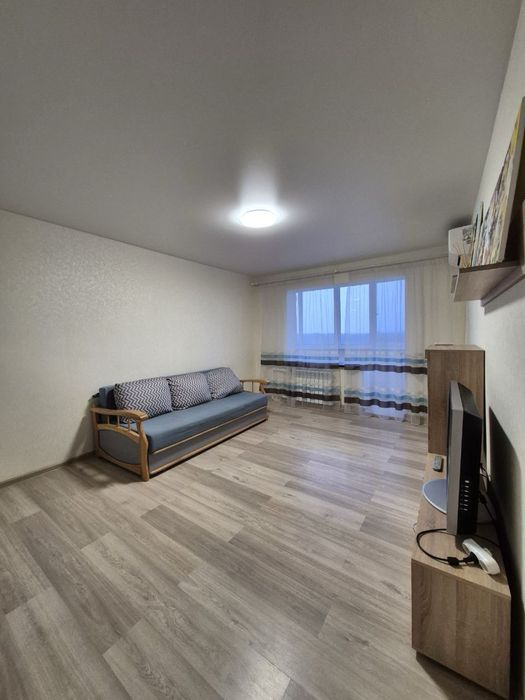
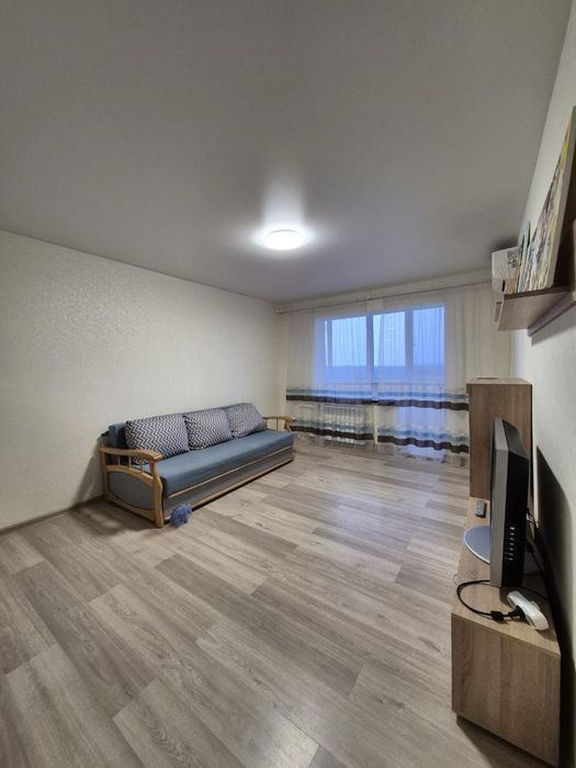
+ plush toy (180, 513)
